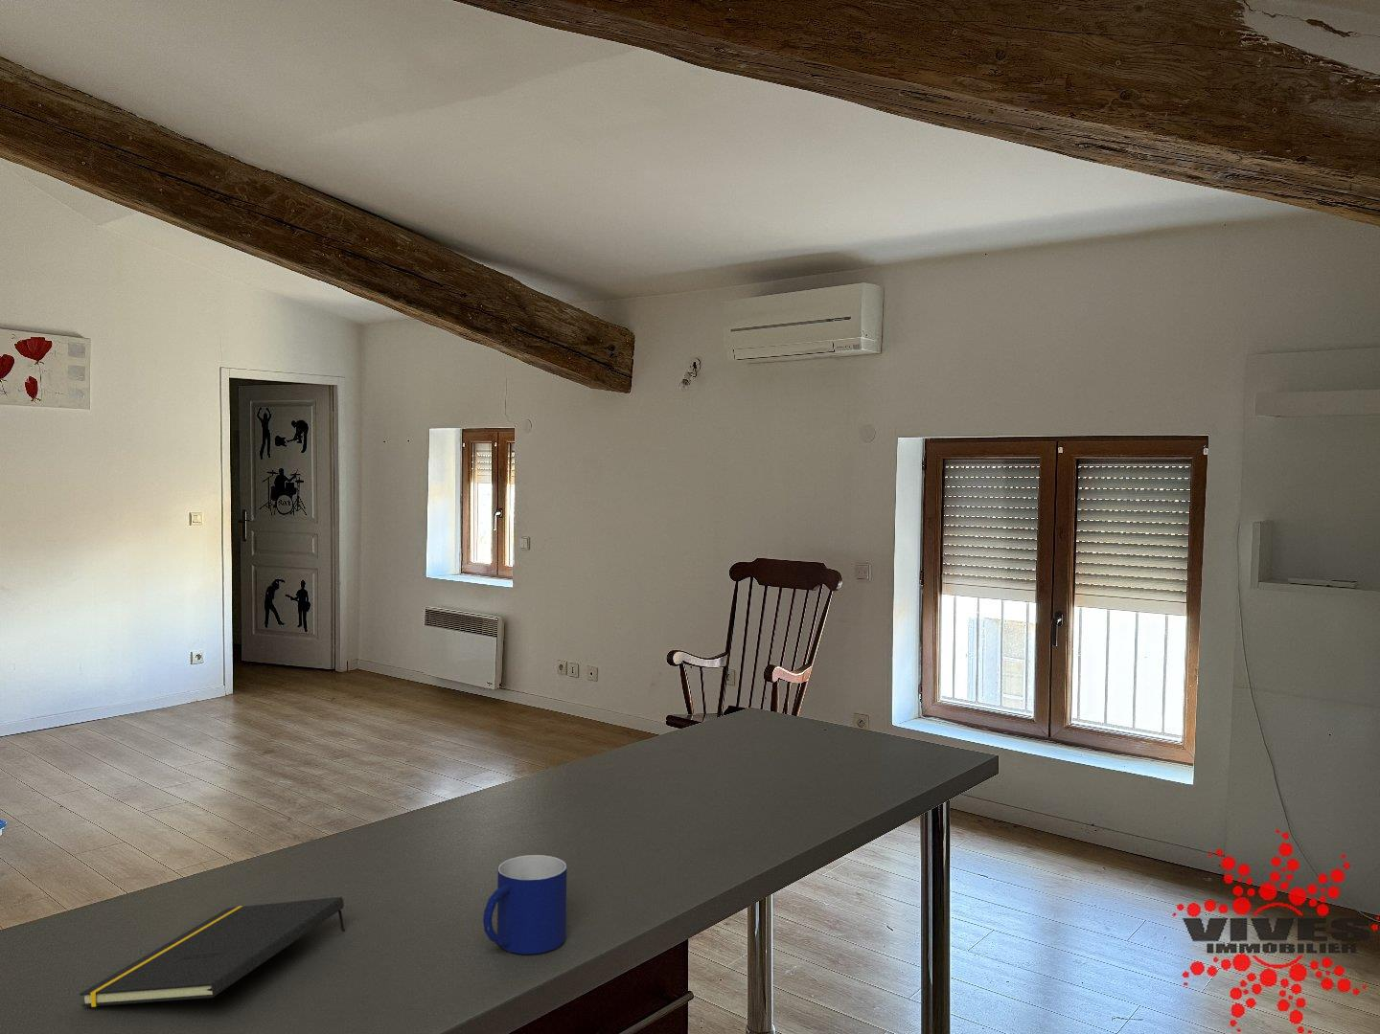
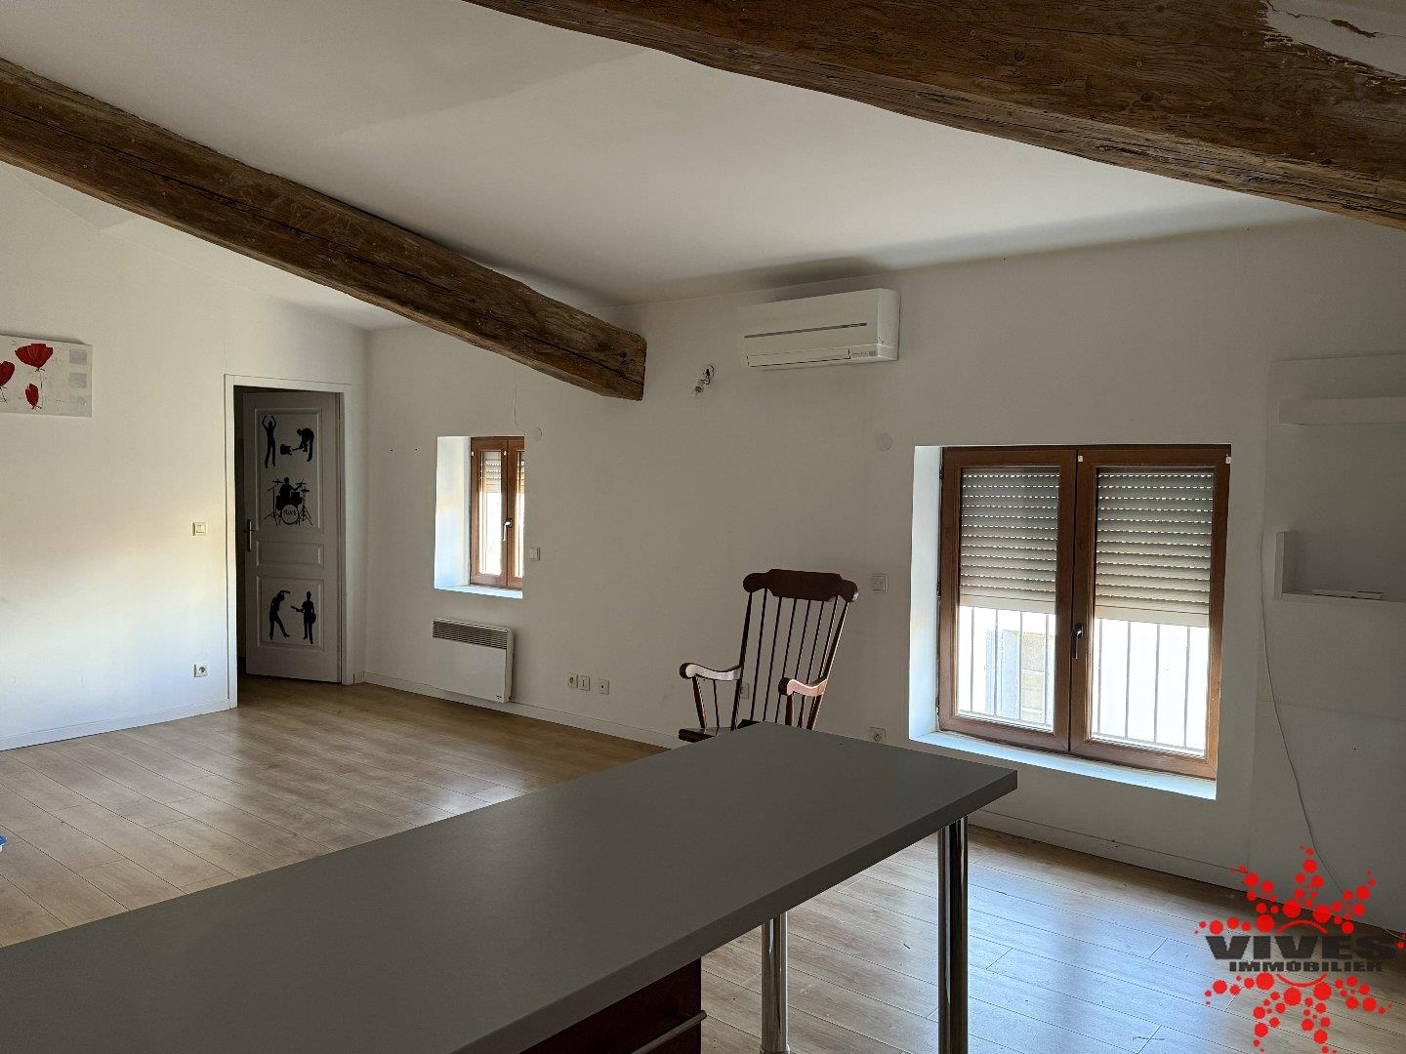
- mug (520, 908)
- notepad (222, 947)
